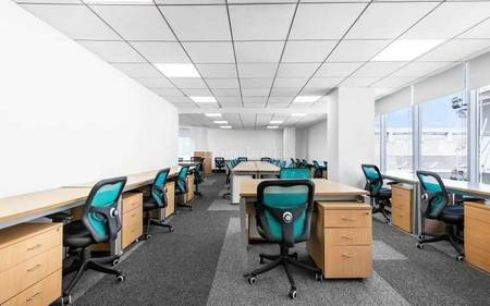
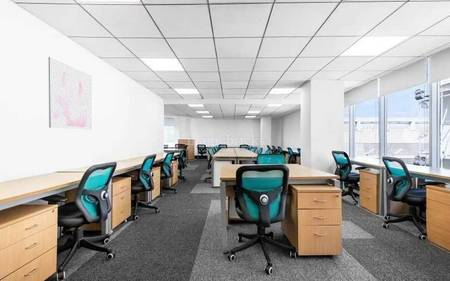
+ wall art (73, 98)
